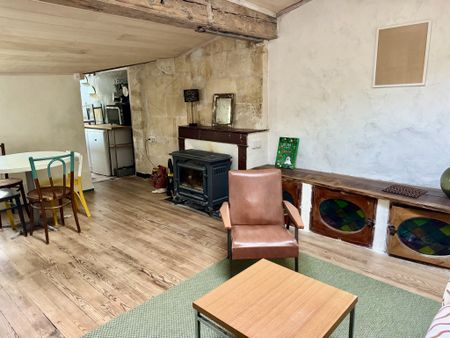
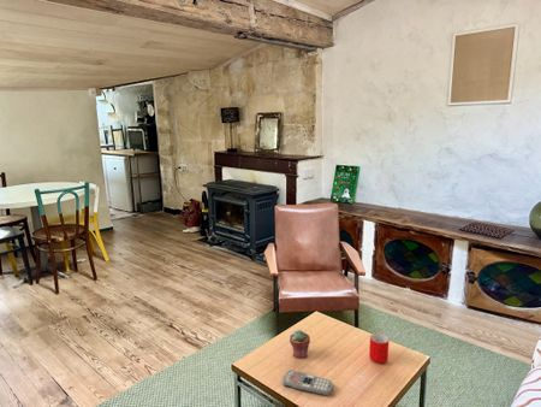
+ potted succulent (299, 342)
+ mug (376, 346)
+ remote control (308, 382)
